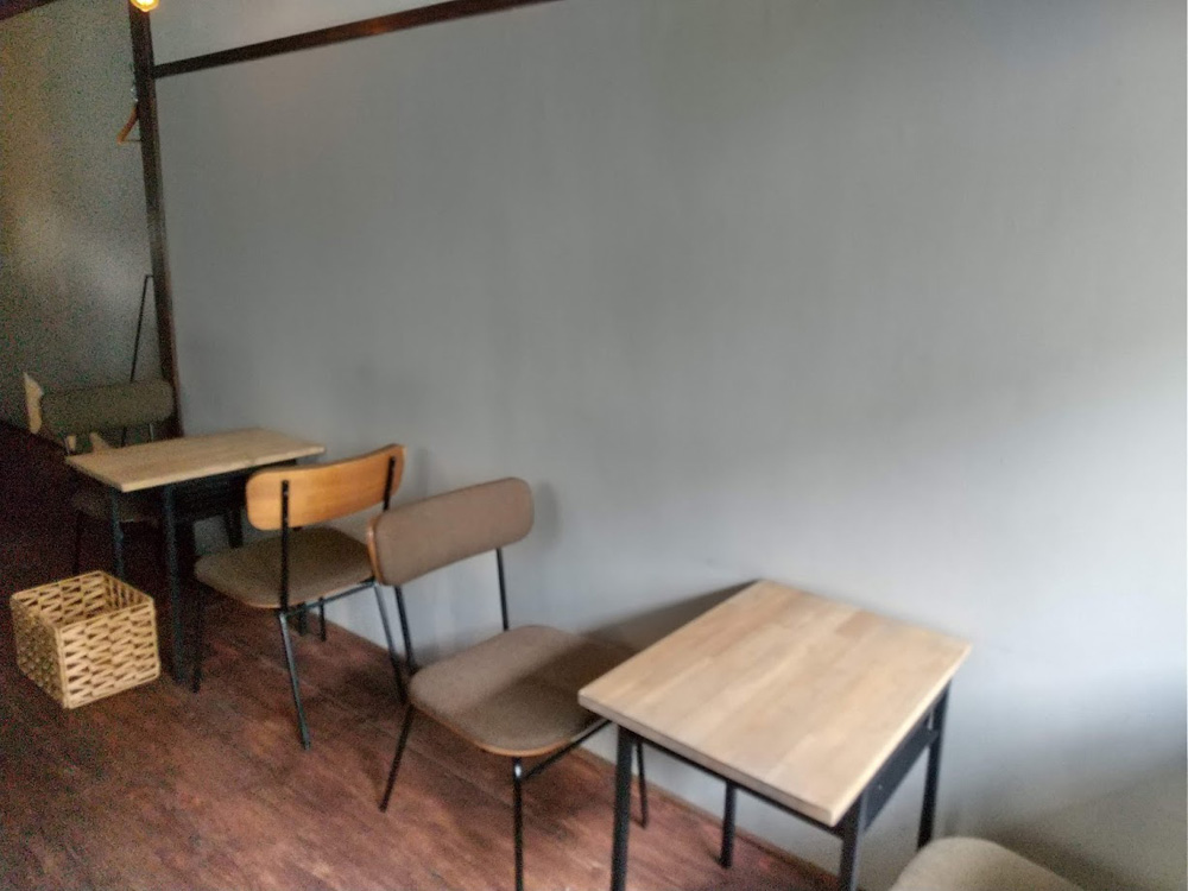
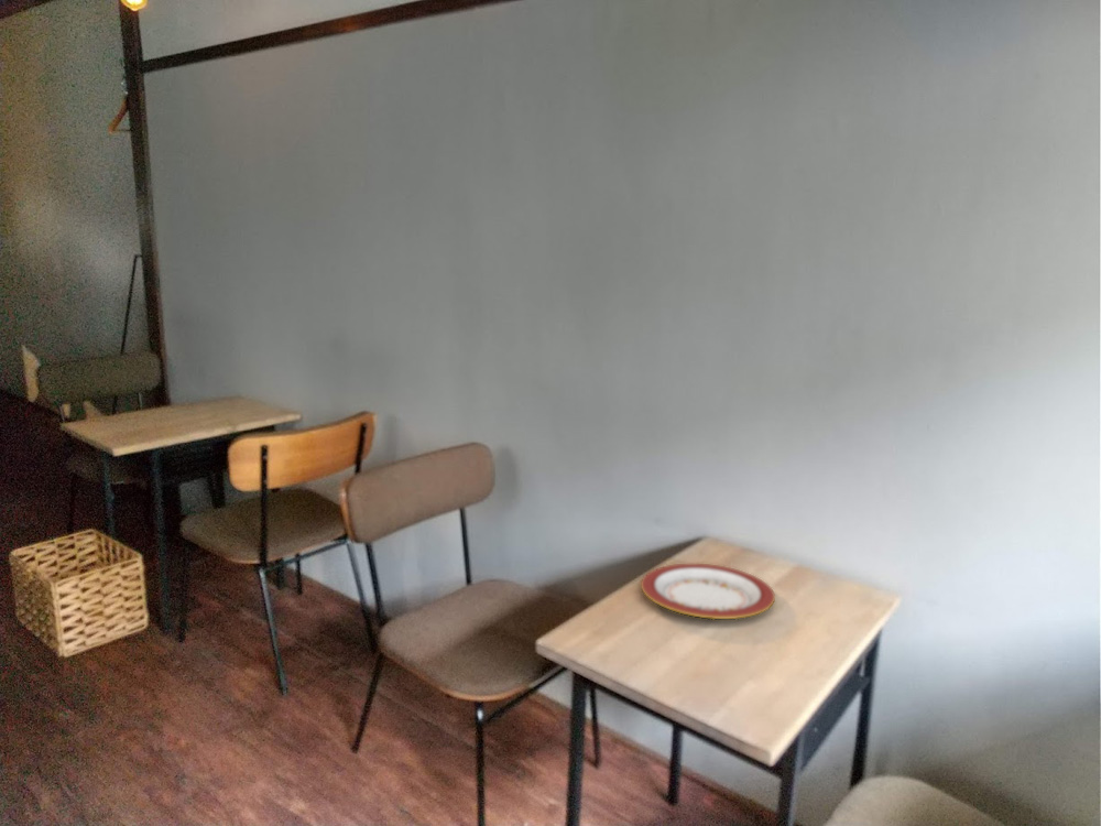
+ plate (706, 593)
